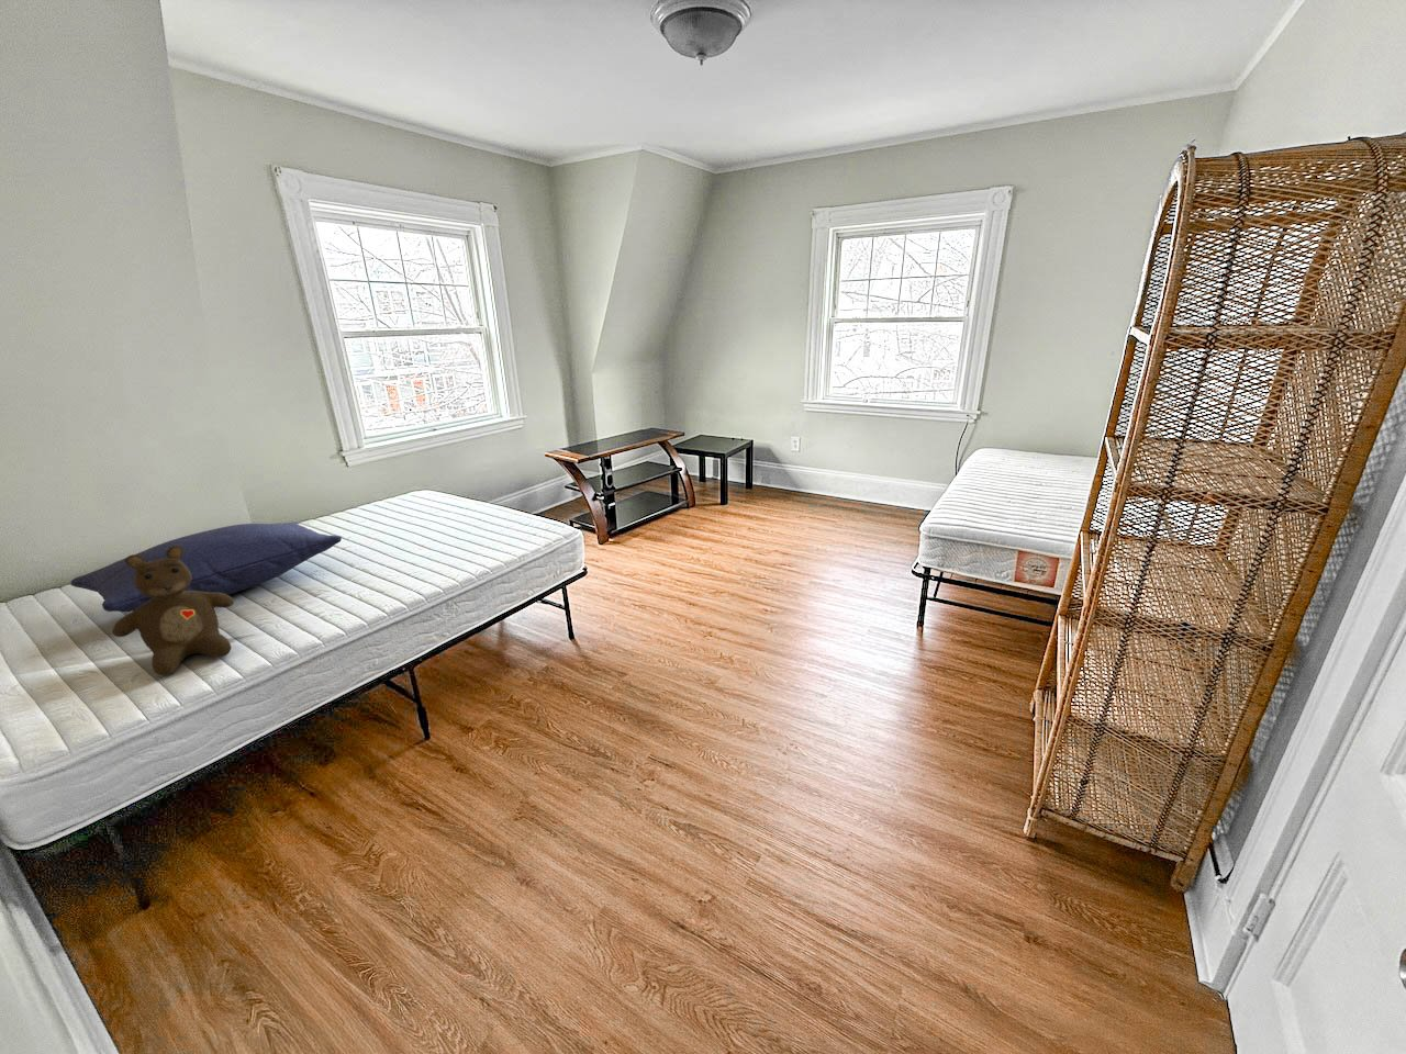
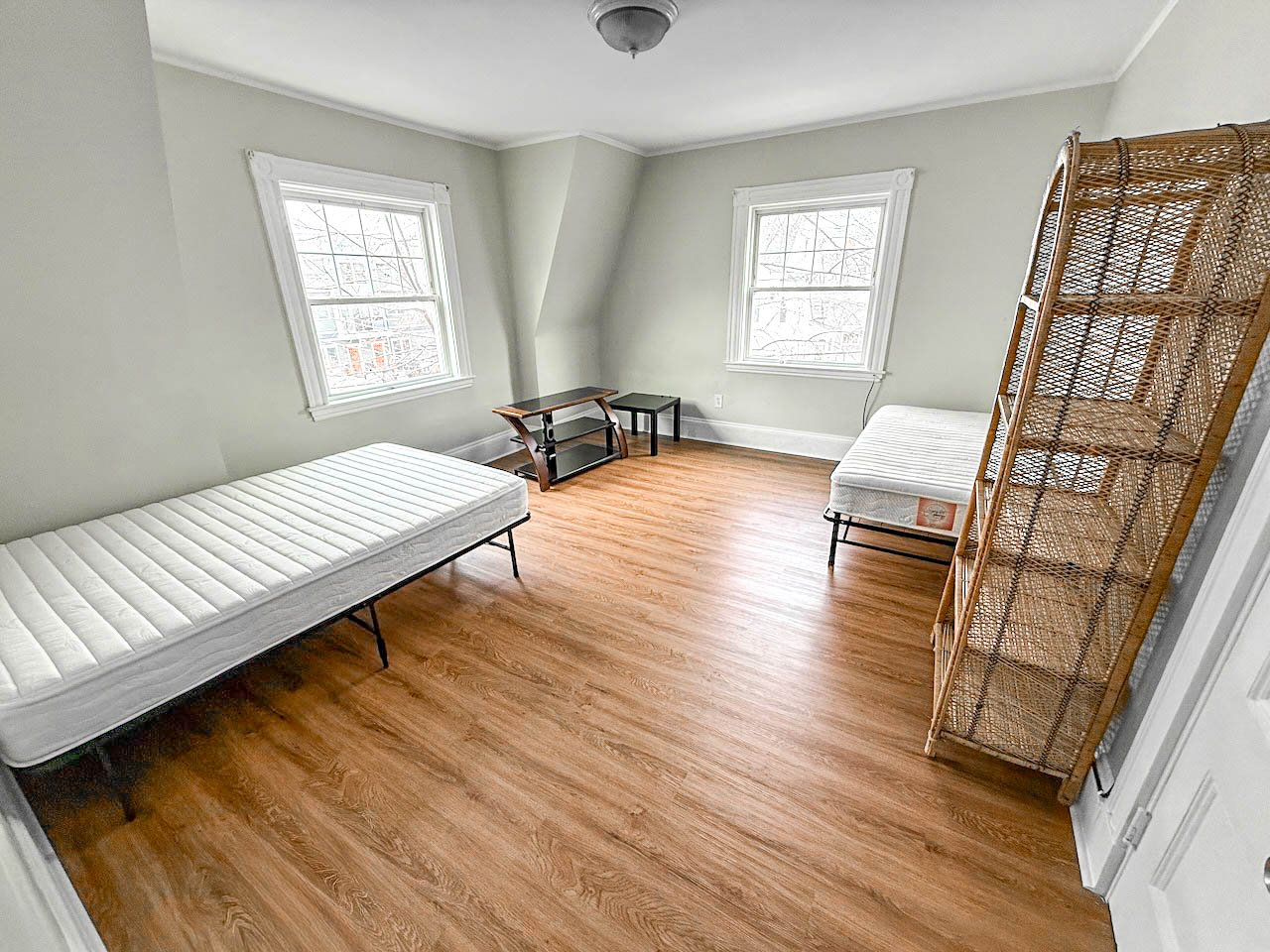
- teddy bear (174, 606)
- pillow (217, 561)
